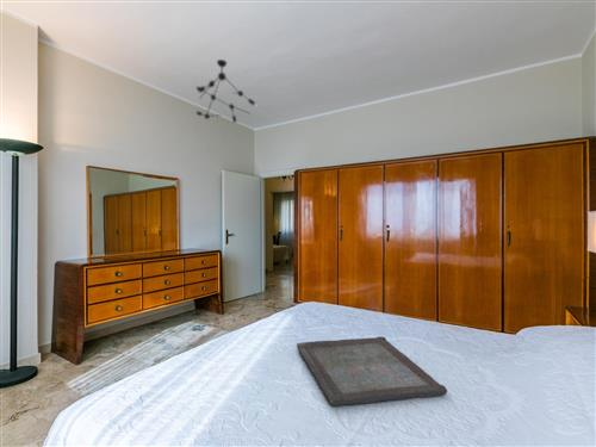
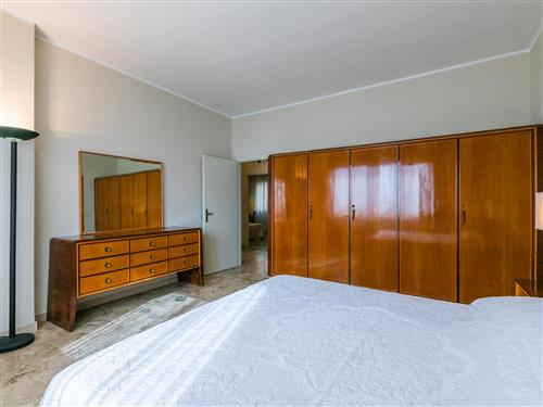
- ceiling light fixture (232, 93)
- serving tray (360, 364)
